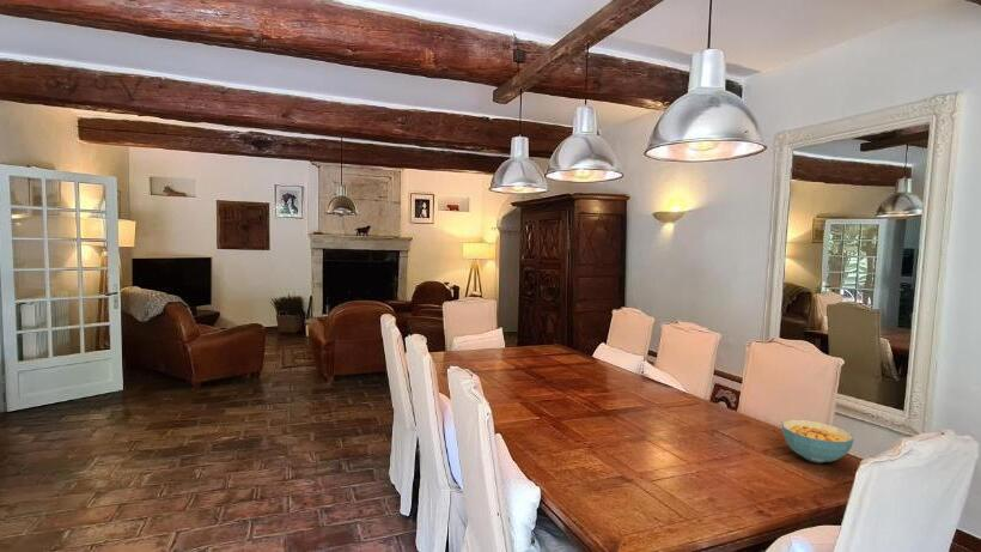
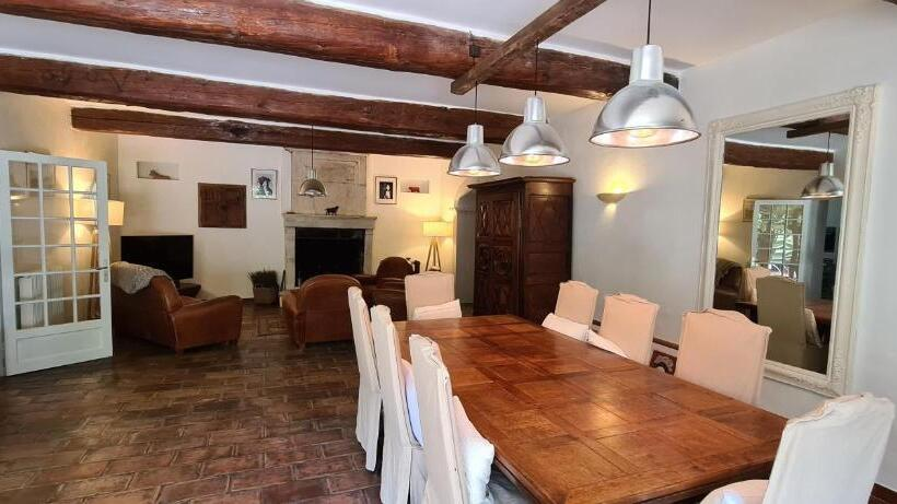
- cereal bowl (815, 444)
